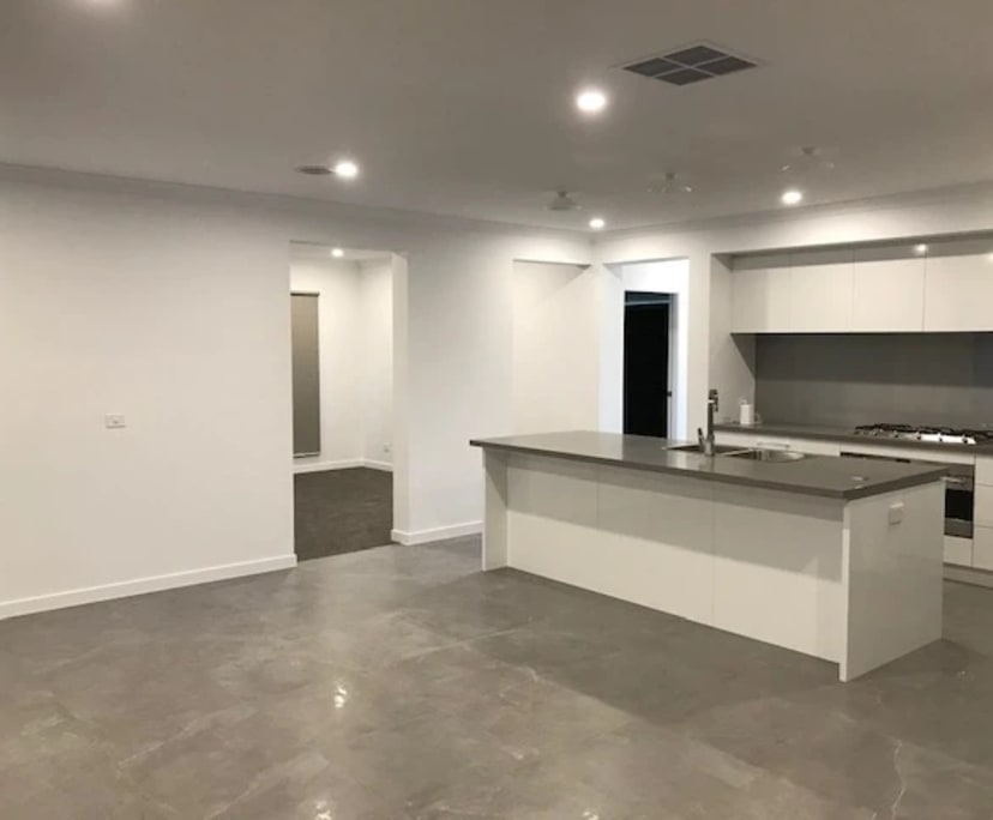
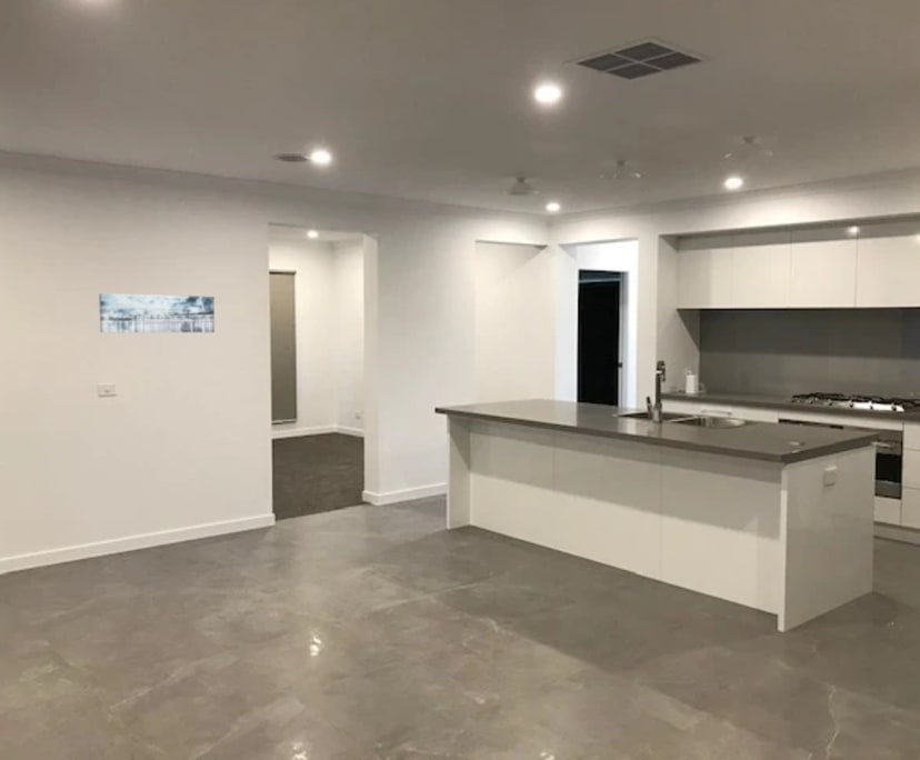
+ wall art (159, 313)
